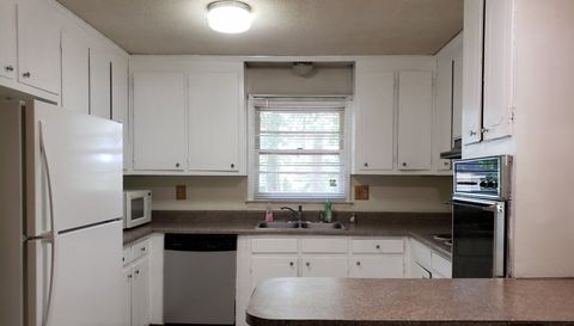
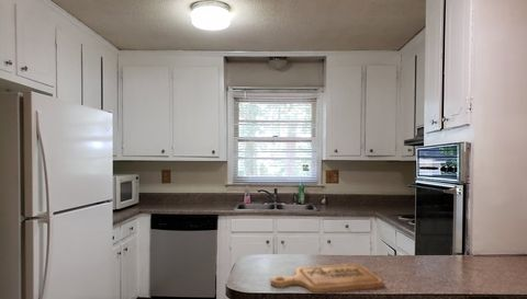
+ cutting board (323, 277)
